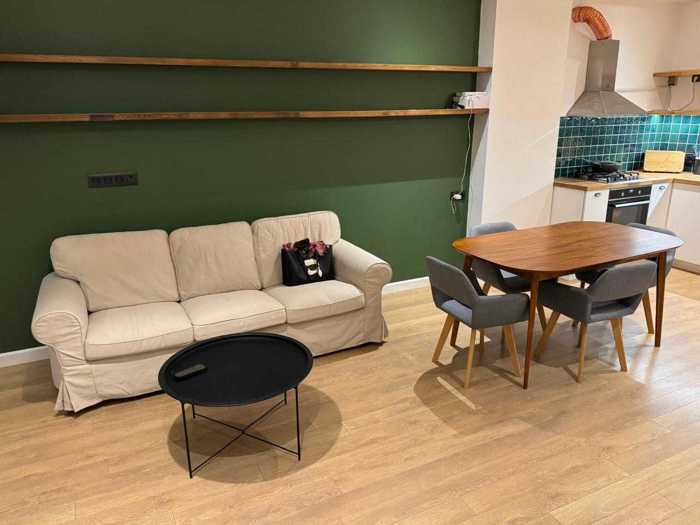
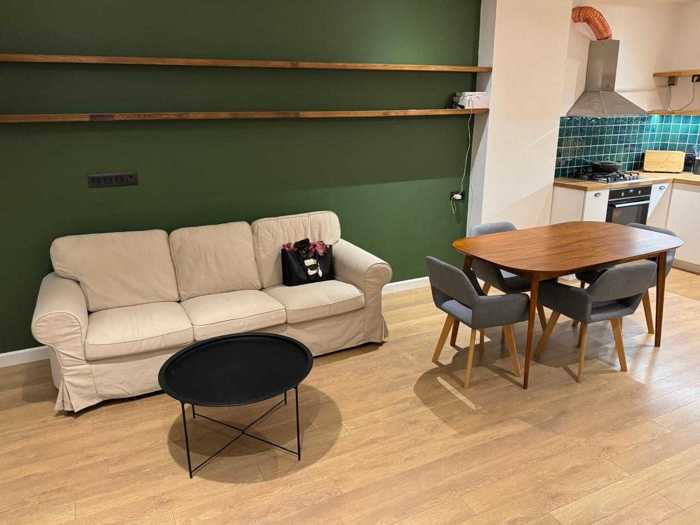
- remote control (190, 372)
